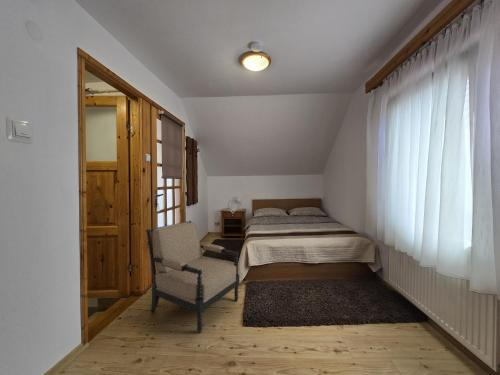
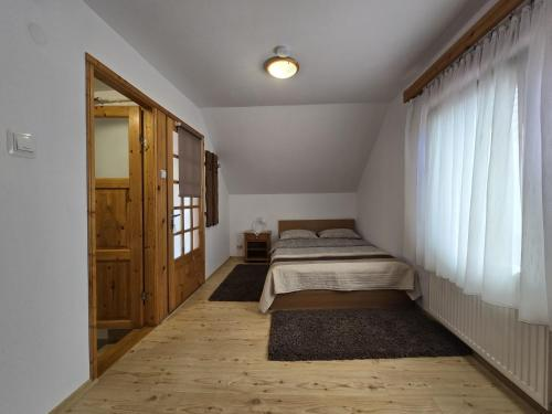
- chair (194, 266)
